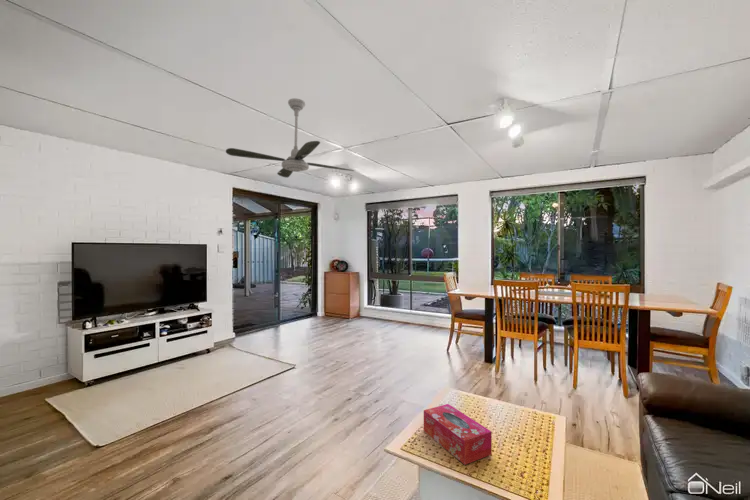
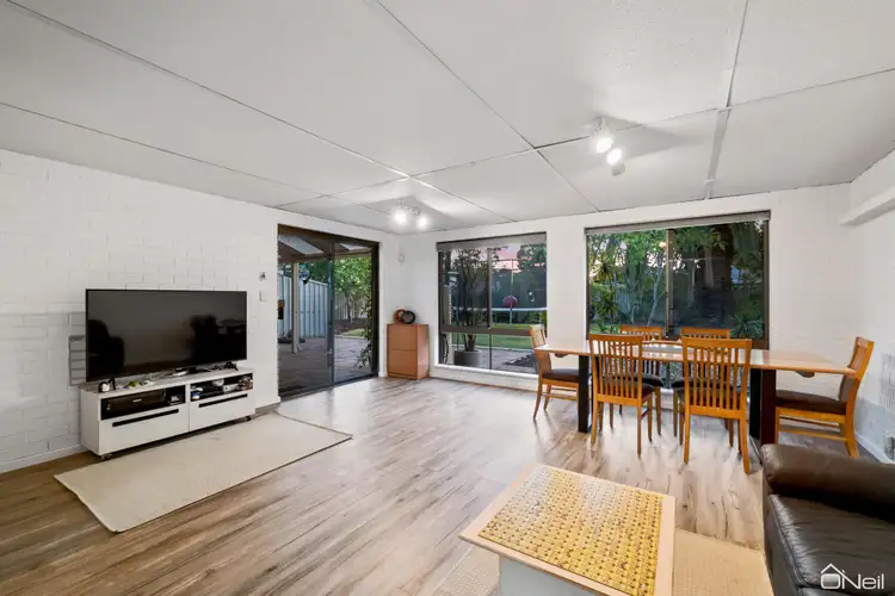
- ceiling fan (295, 134)
- tissue box (455, 431)
